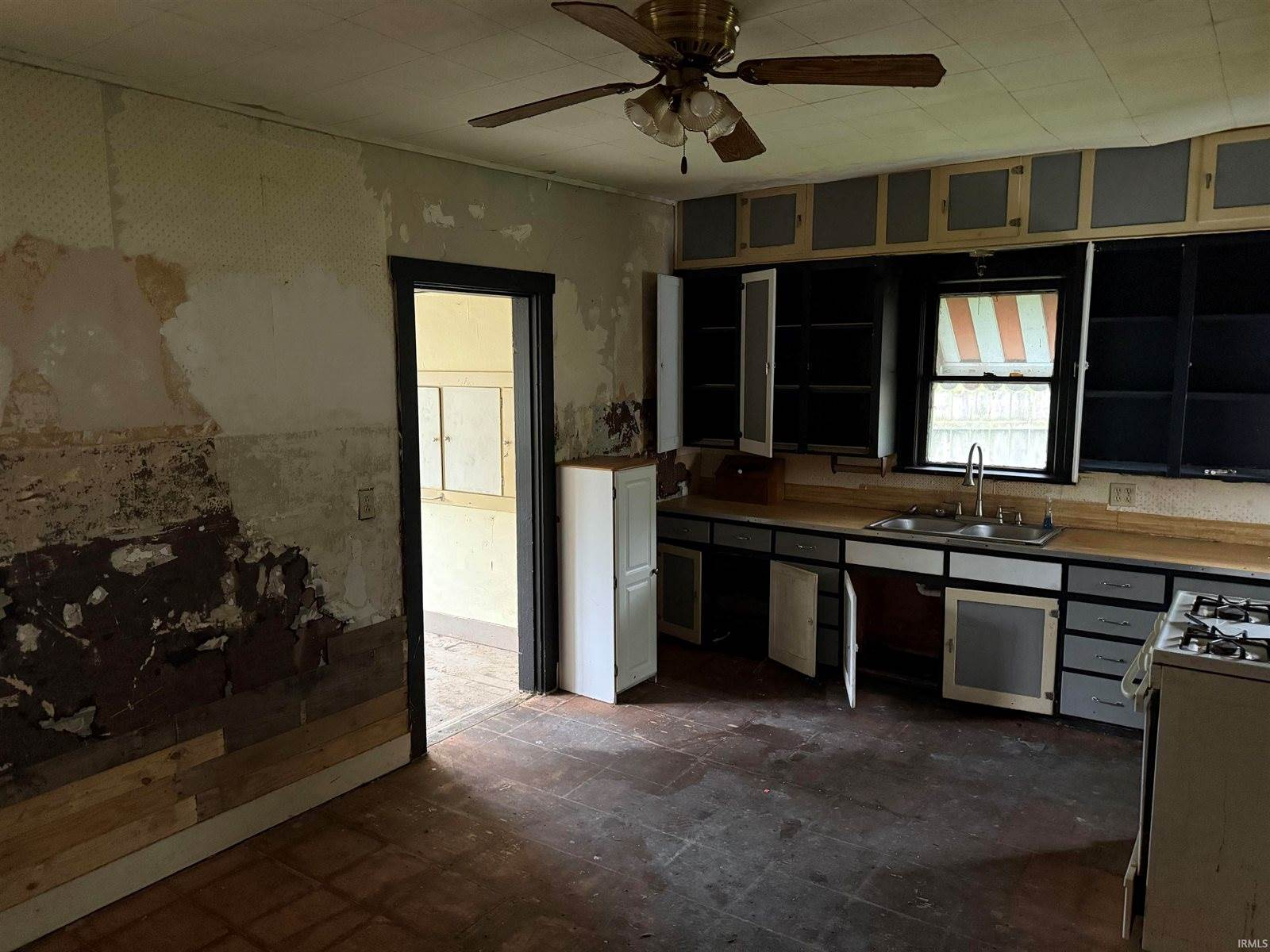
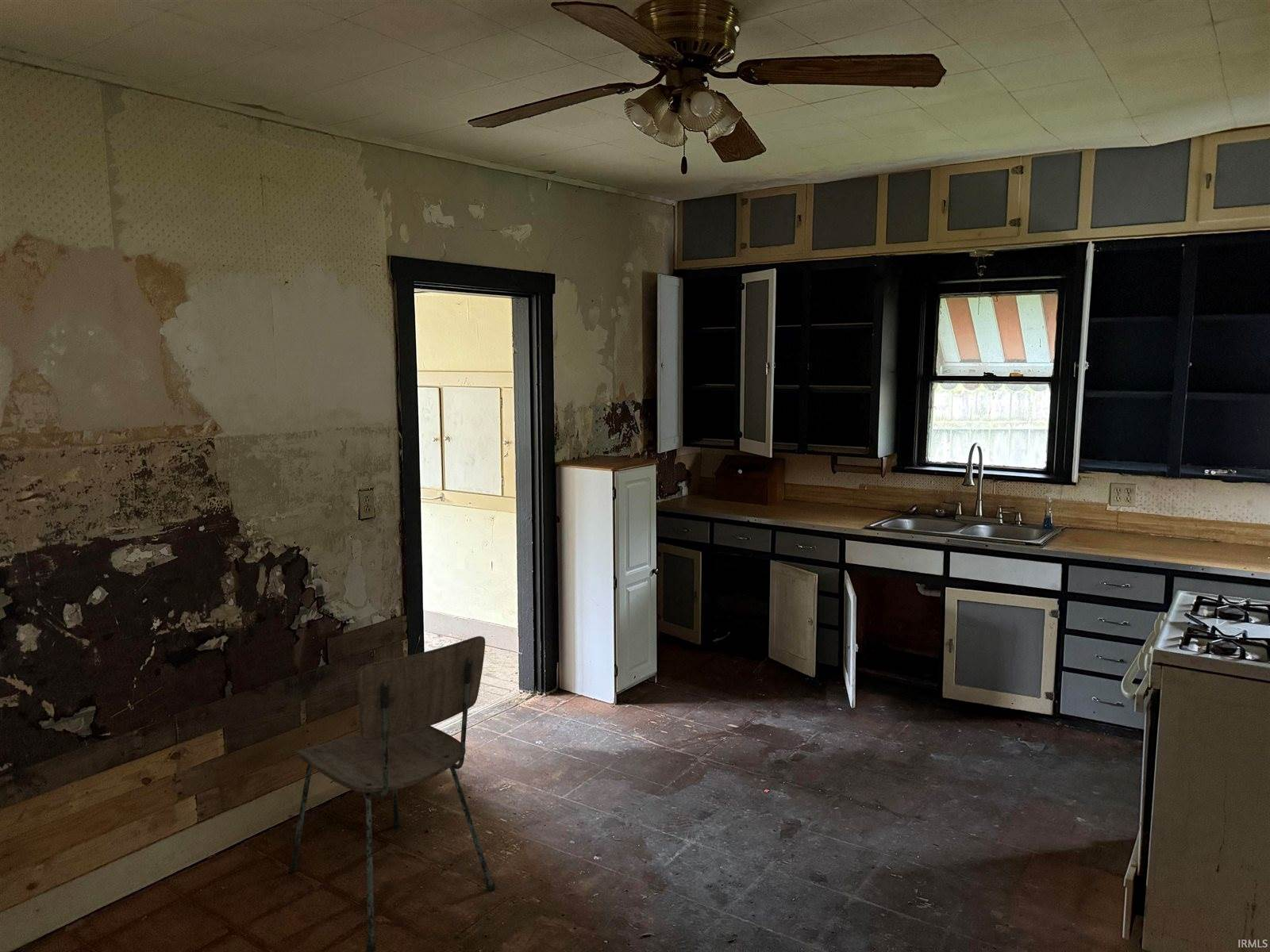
+ dining chair (384, 758)
